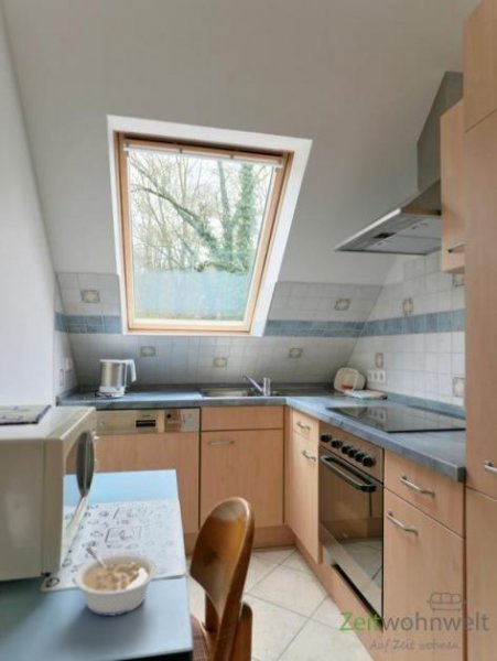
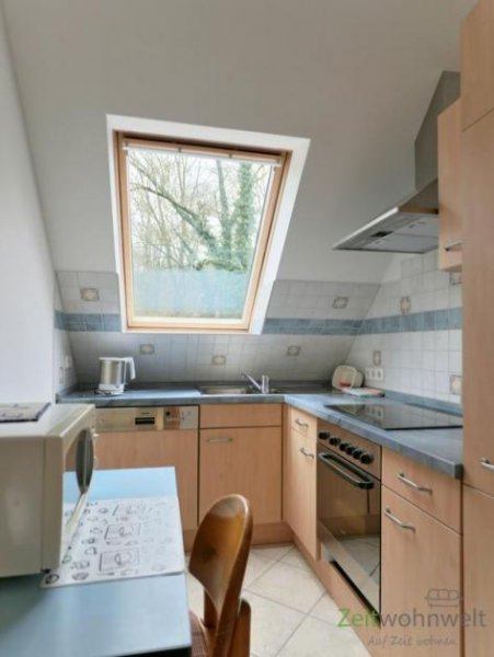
- legume (112, 582)
